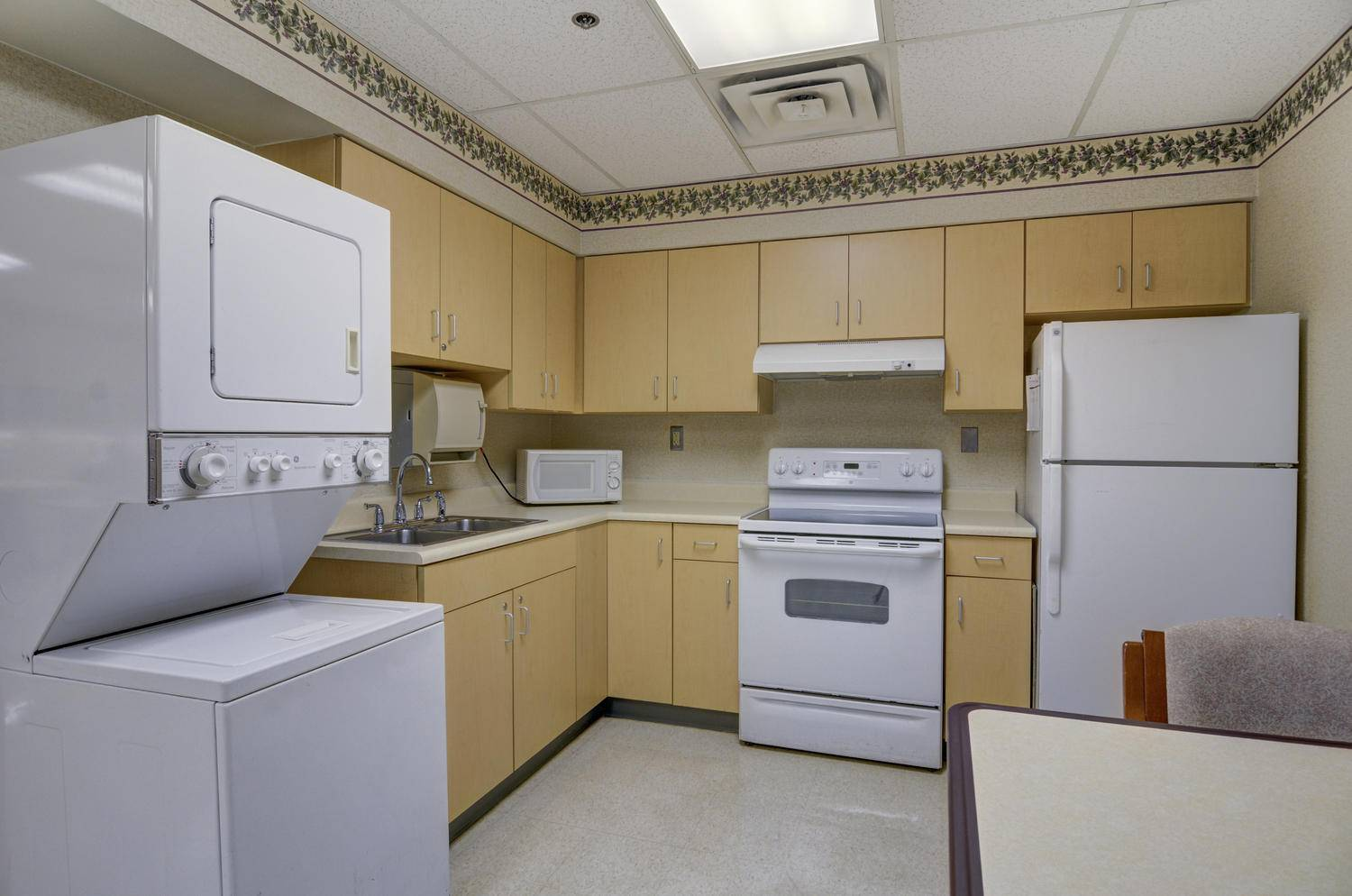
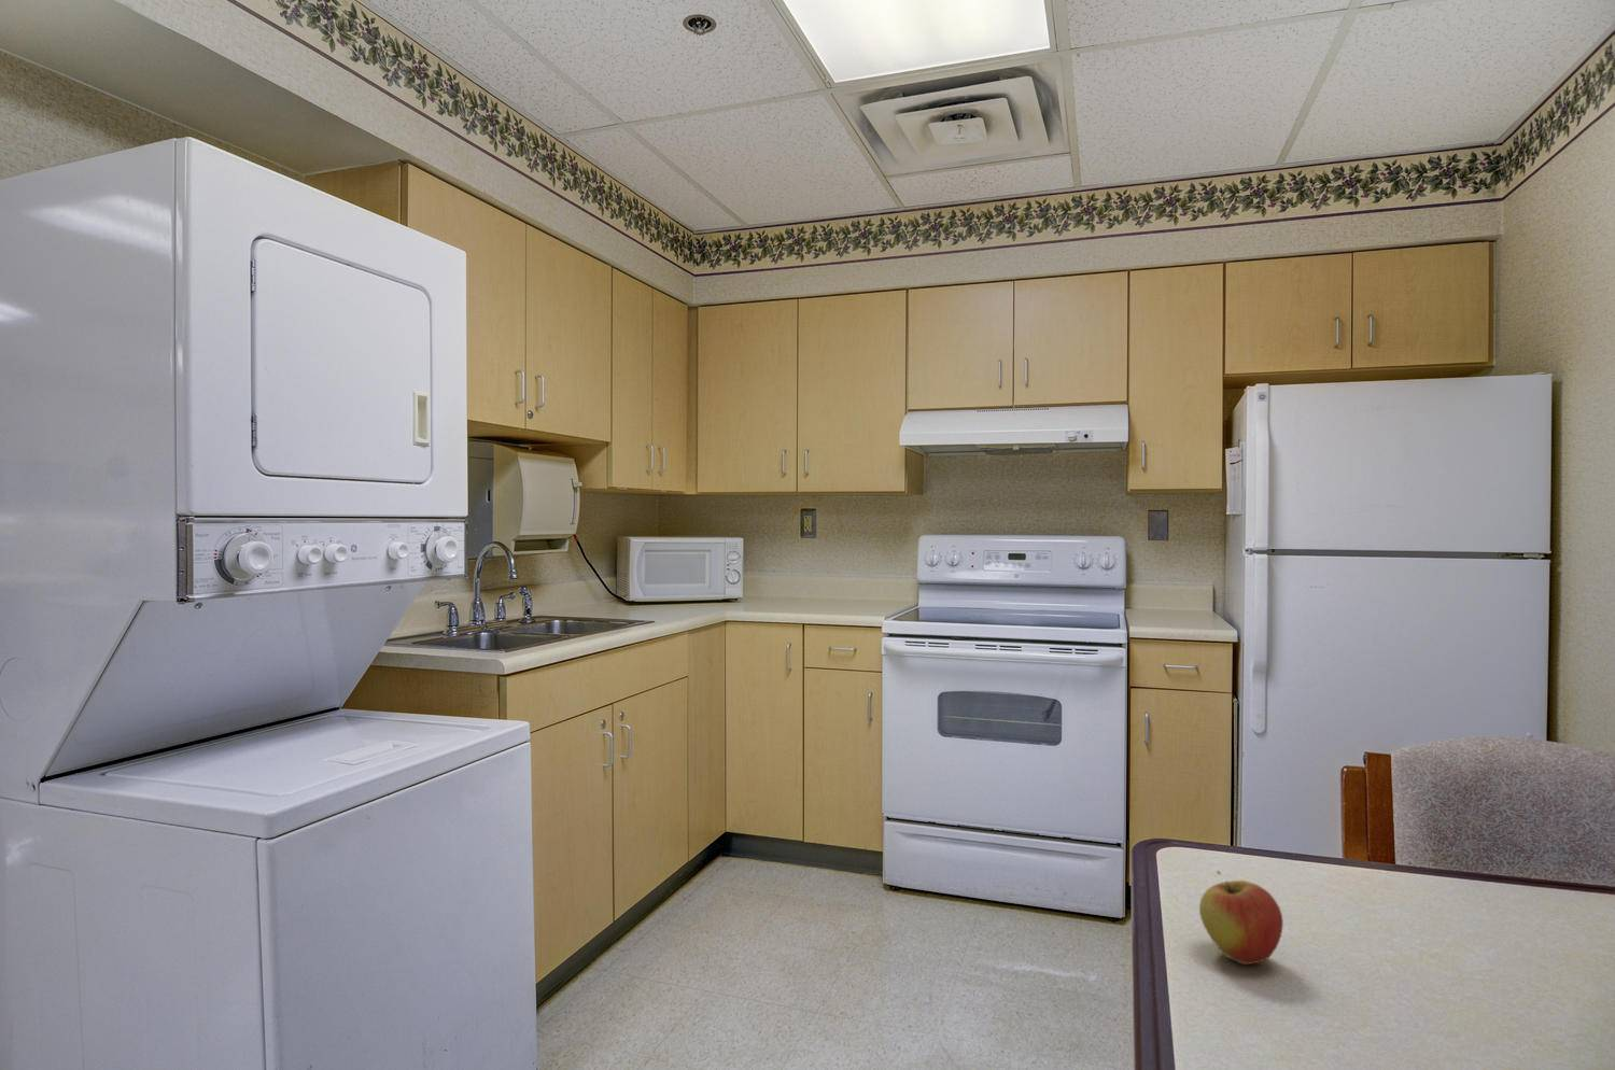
+ apple (1239, 918)
